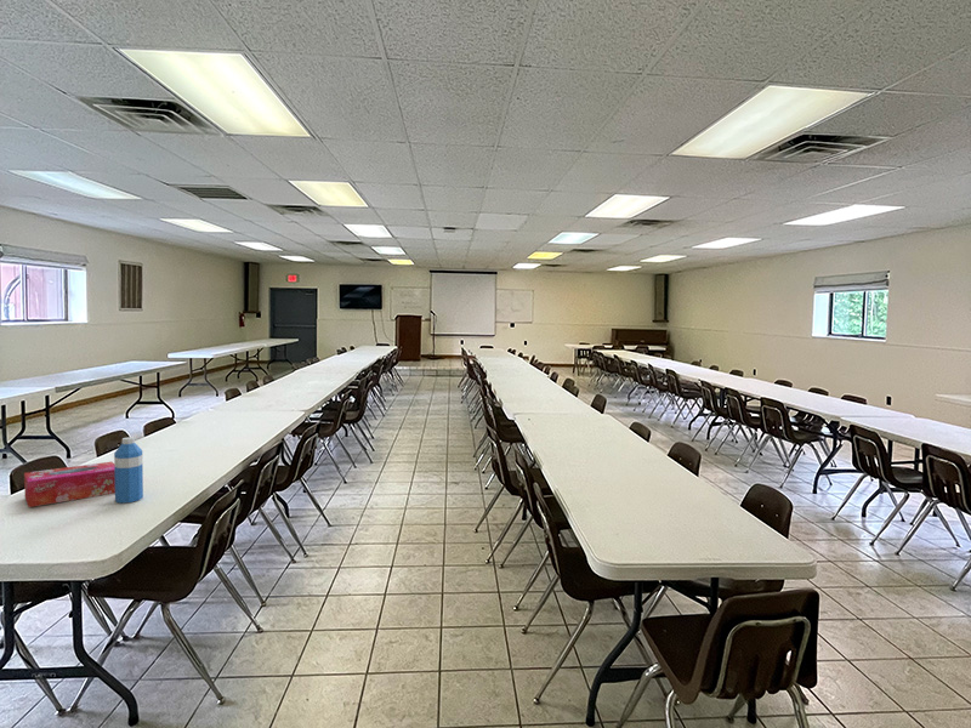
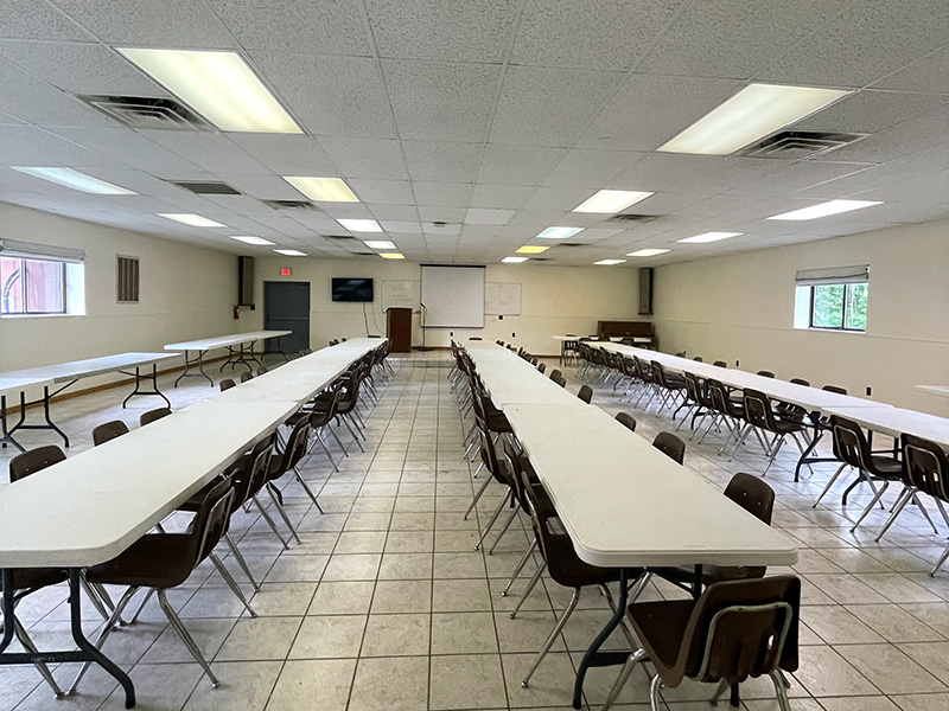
- water bottle (129, 468)
- tissue box (73, 482)
